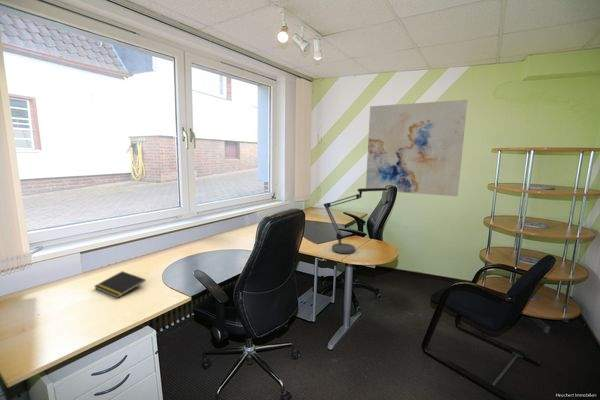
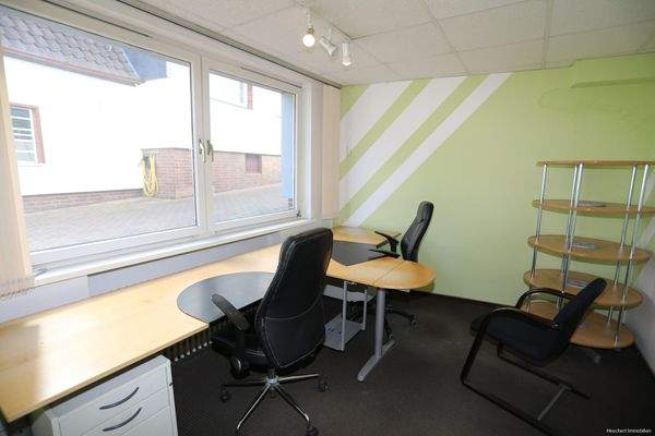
- desk lamp (351, 200)
- notepad (120, 283)
- wall art (412, 149)
